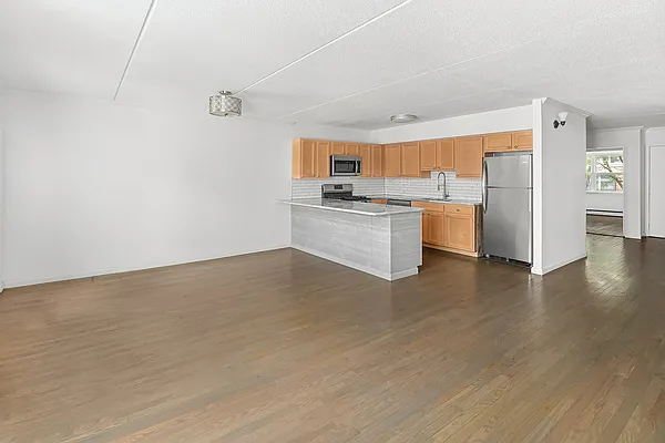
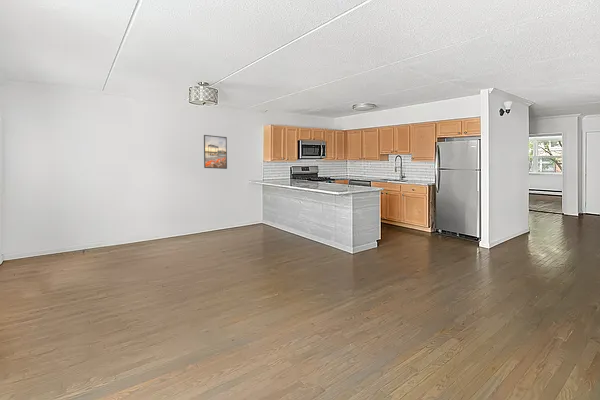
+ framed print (215, 152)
